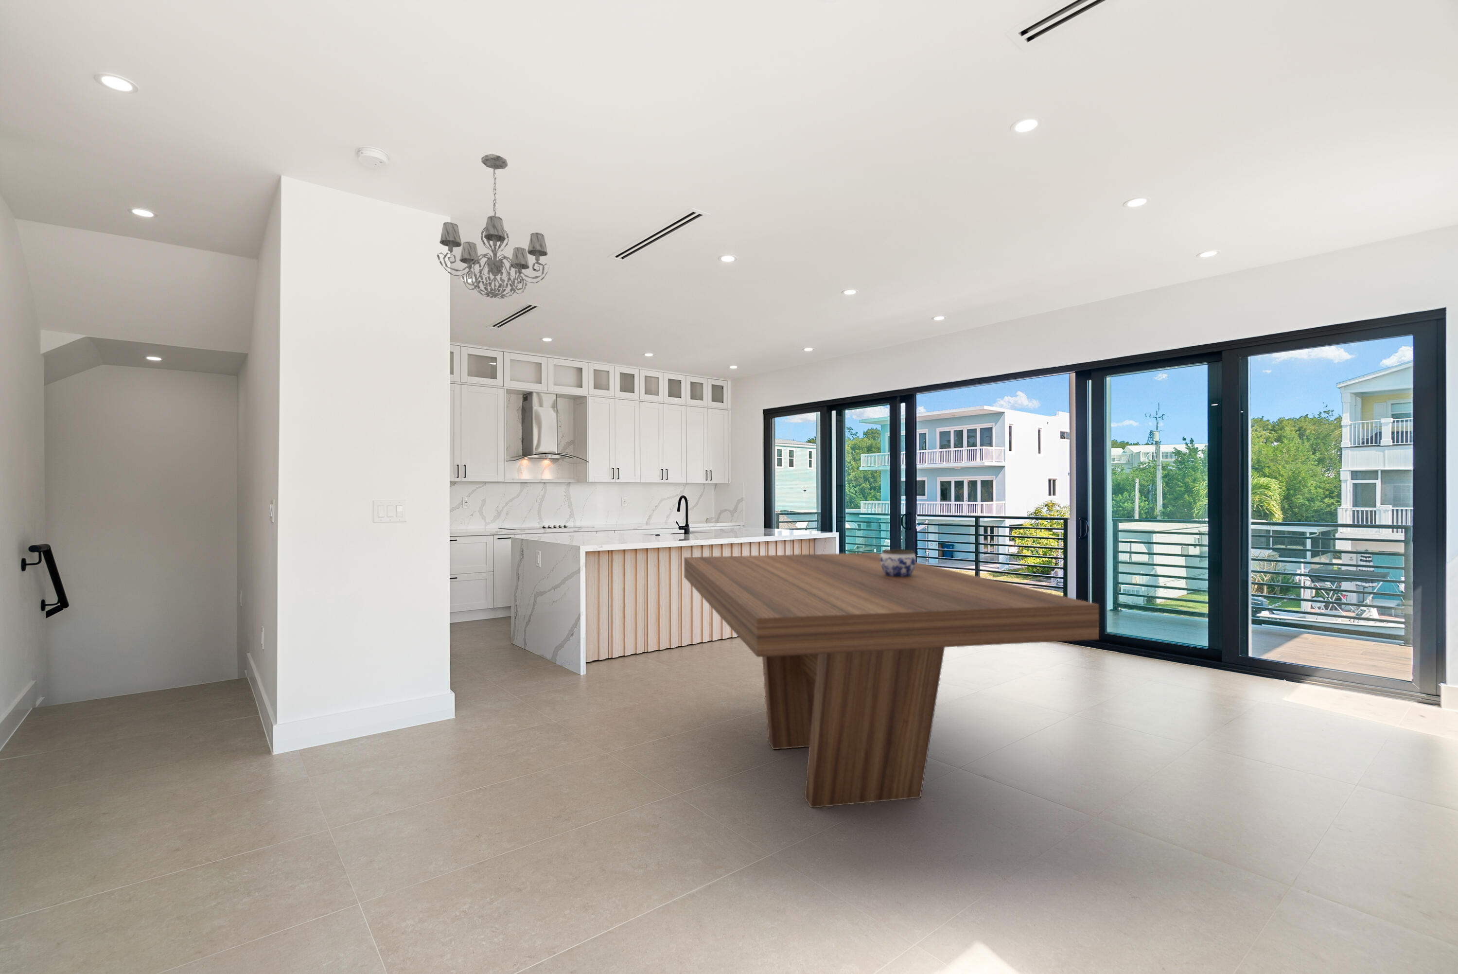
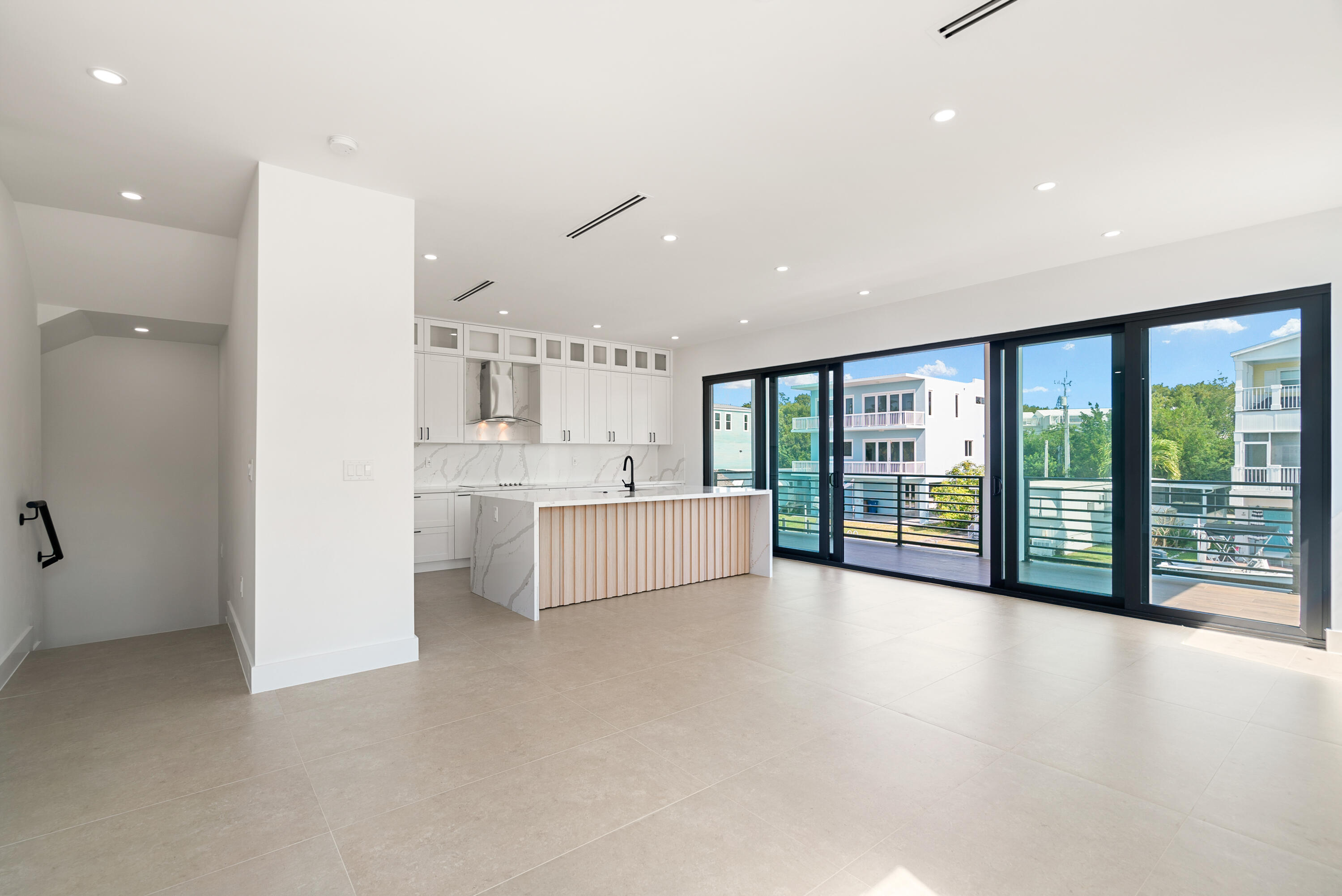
- chandelier (494, 226)
- dining table (837, 671)
- jar (898, 562)
